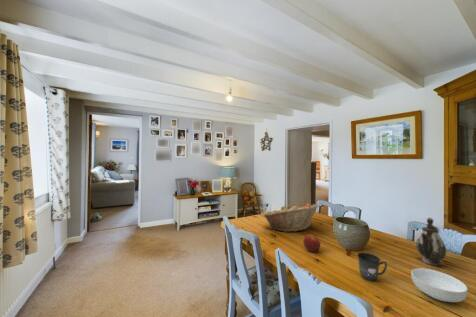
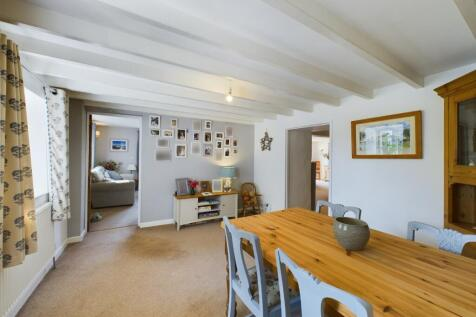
- apple (311, 242)
- cereal bowl (437, 287)
- fruit basket (291, 214)
- mug (372, 267)
- teapot (430, 240)
